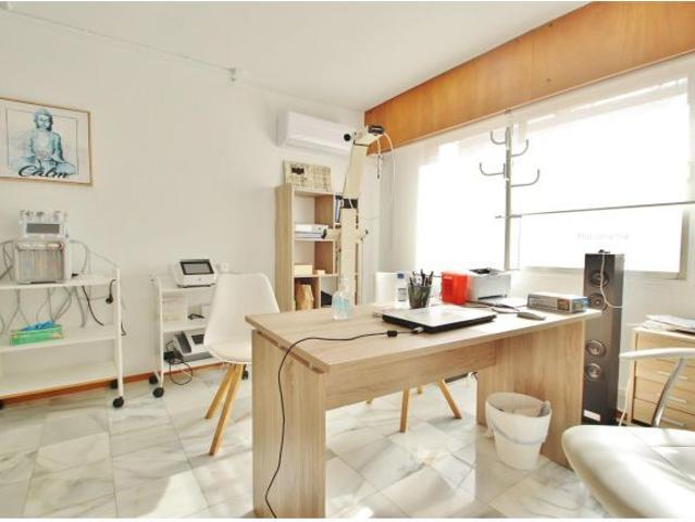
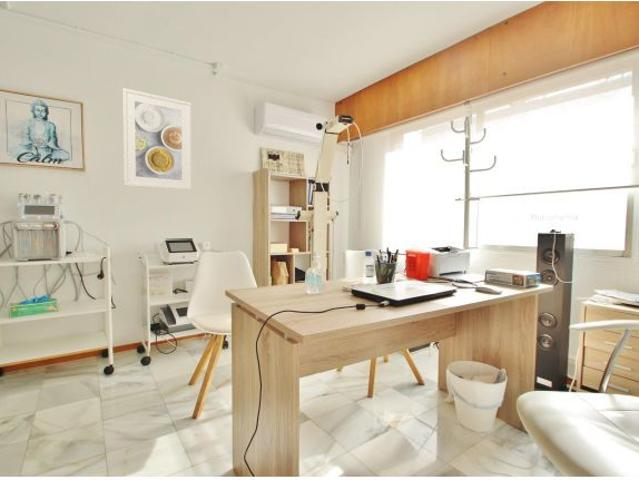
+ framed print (159, 142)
